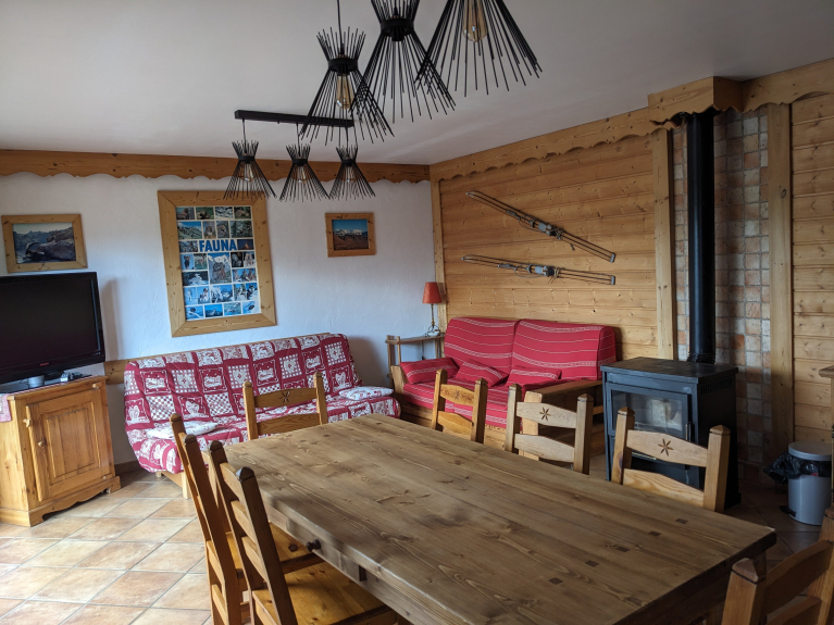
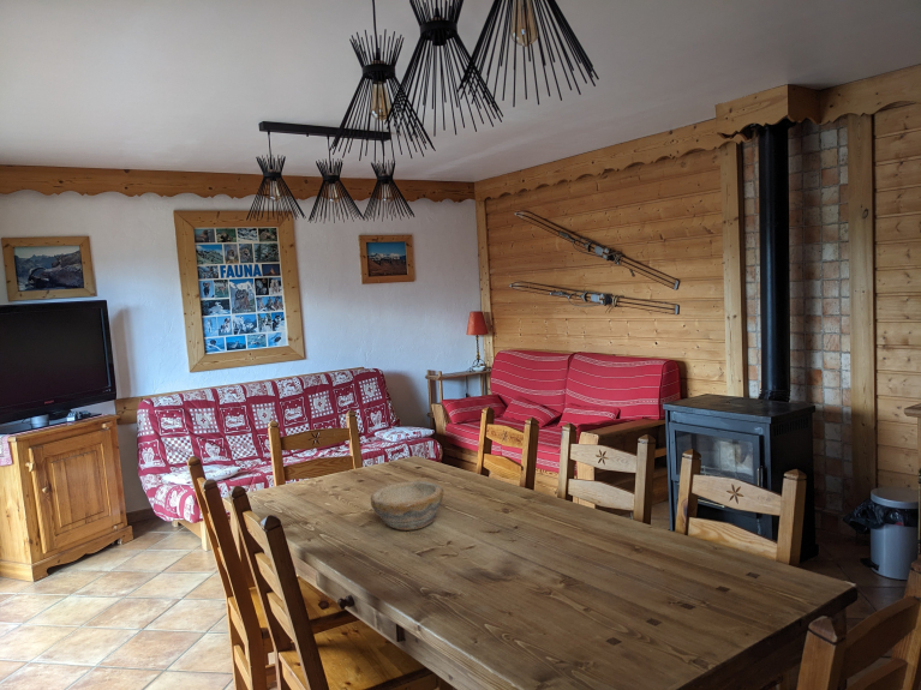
+ bowl (407, 506)
